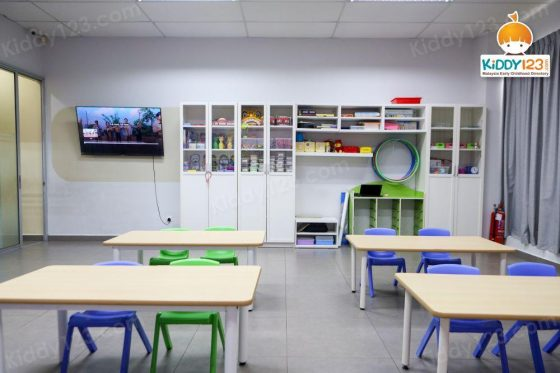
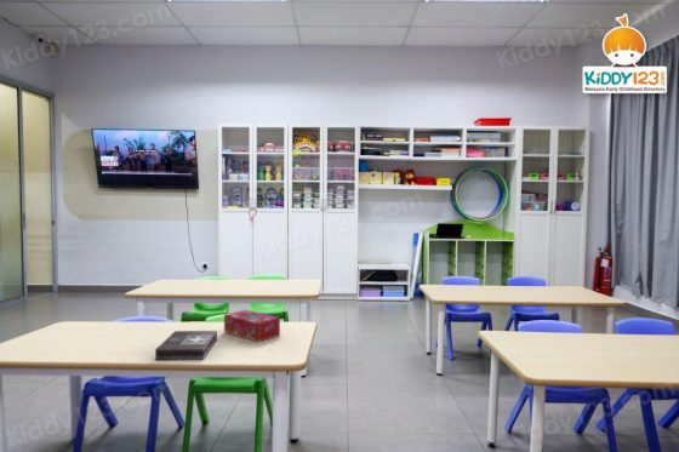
+ first aid kit (188, 344)
+ tissue box (251, 325)
